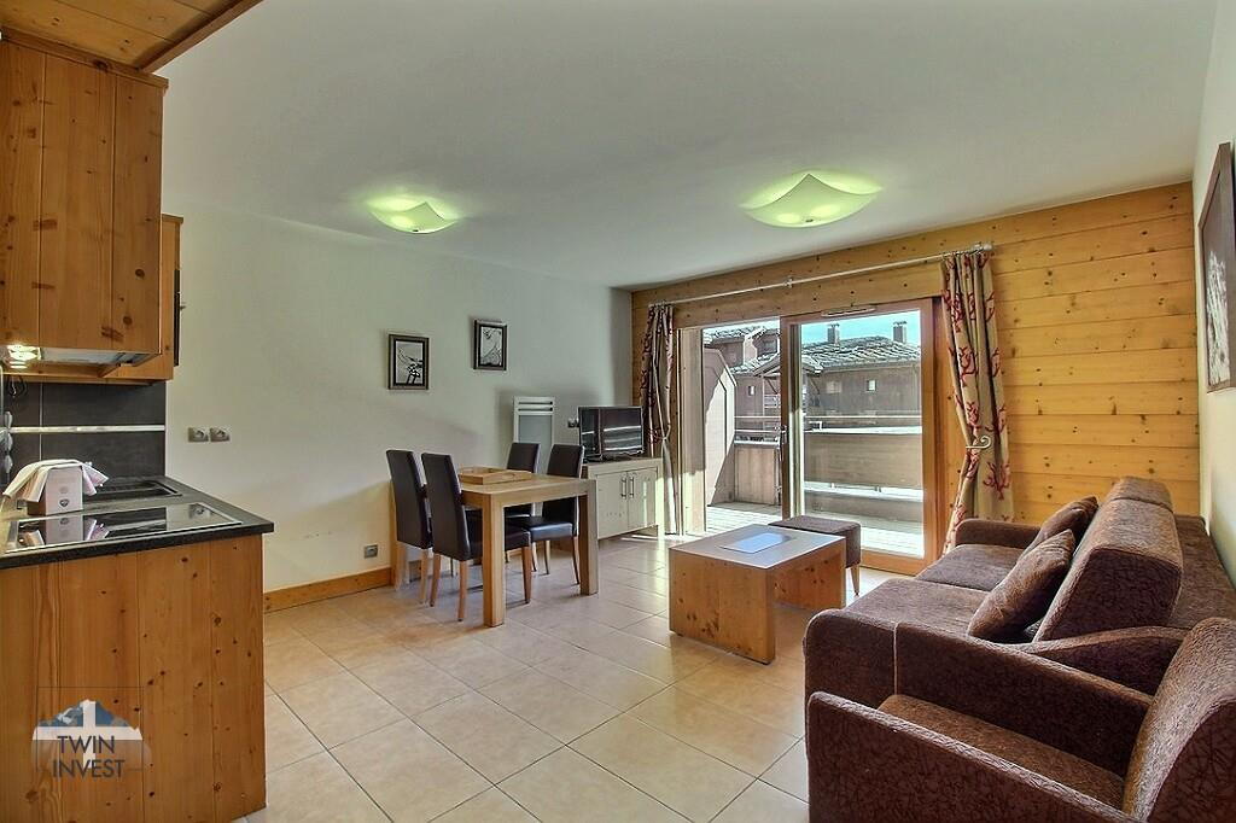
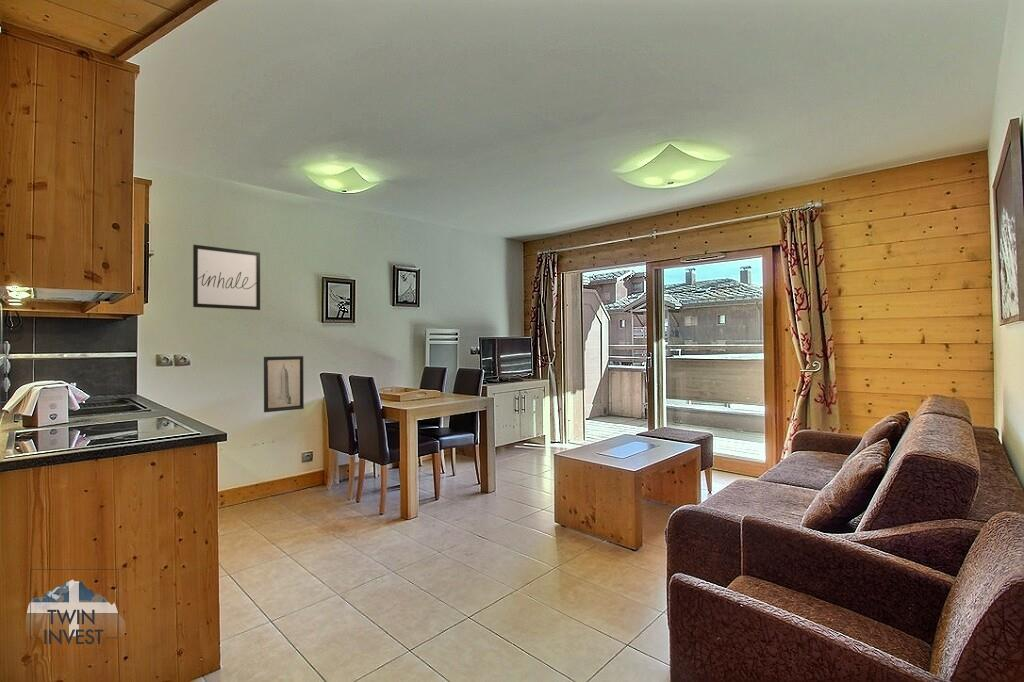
+ wall art (228, 278)
+ wall art (284, 383)
